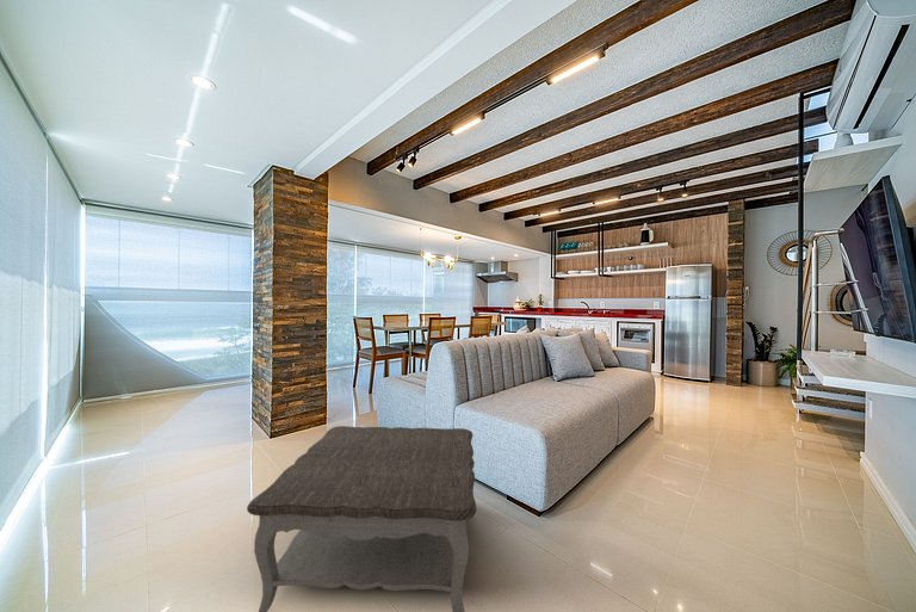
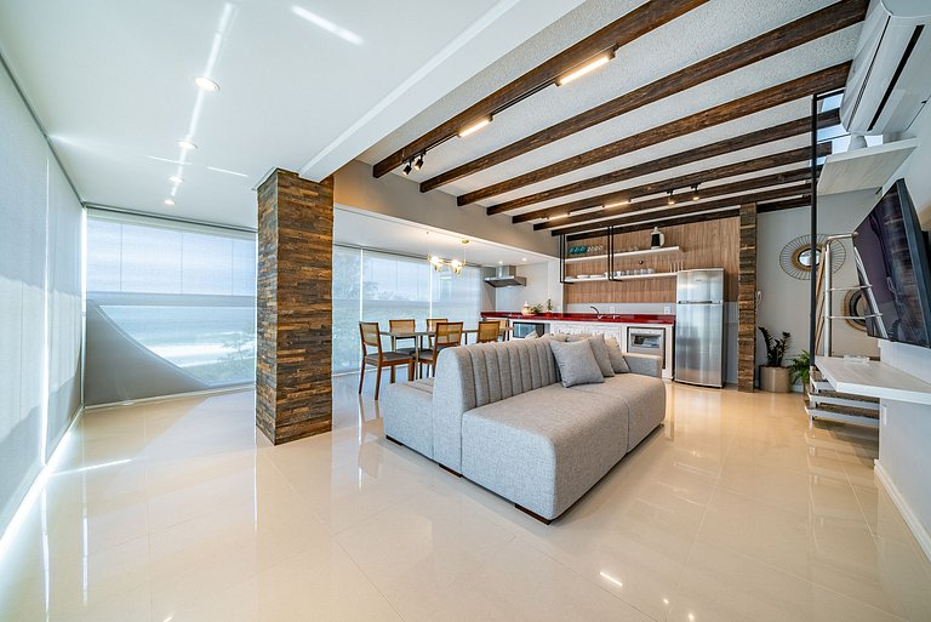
- coffee table (384, 500)
